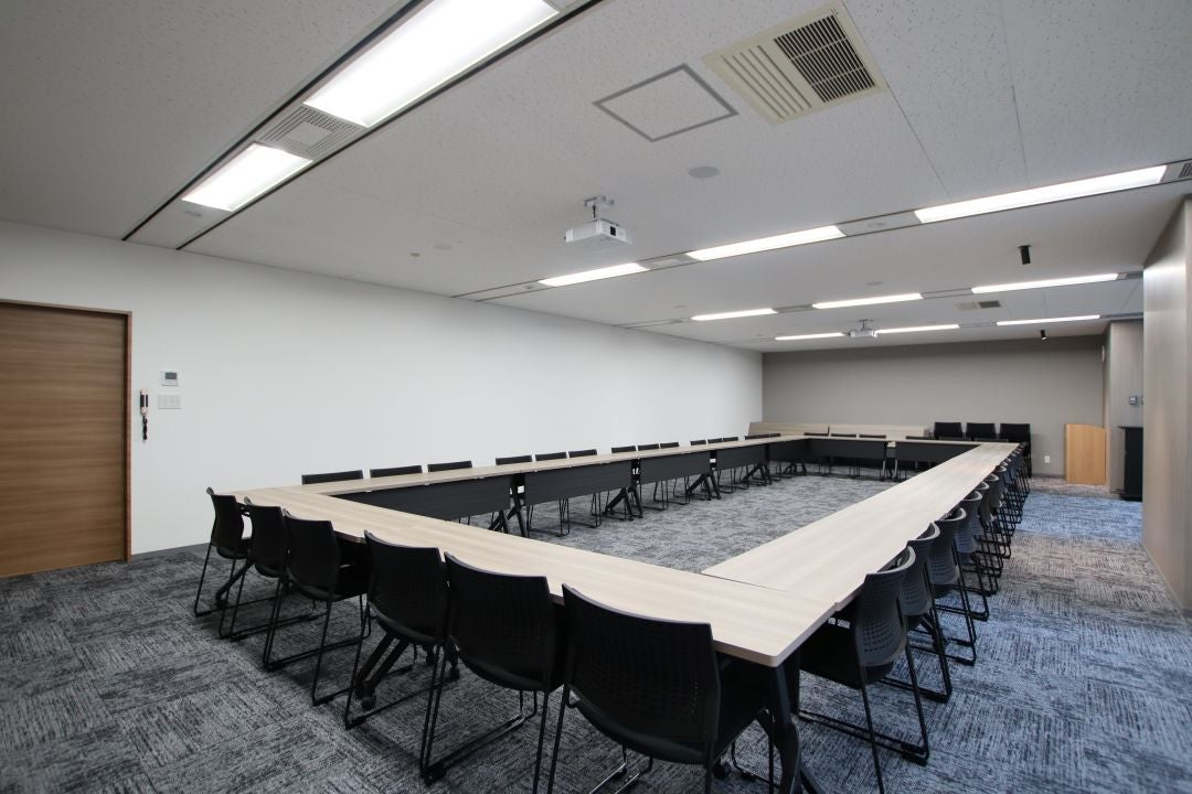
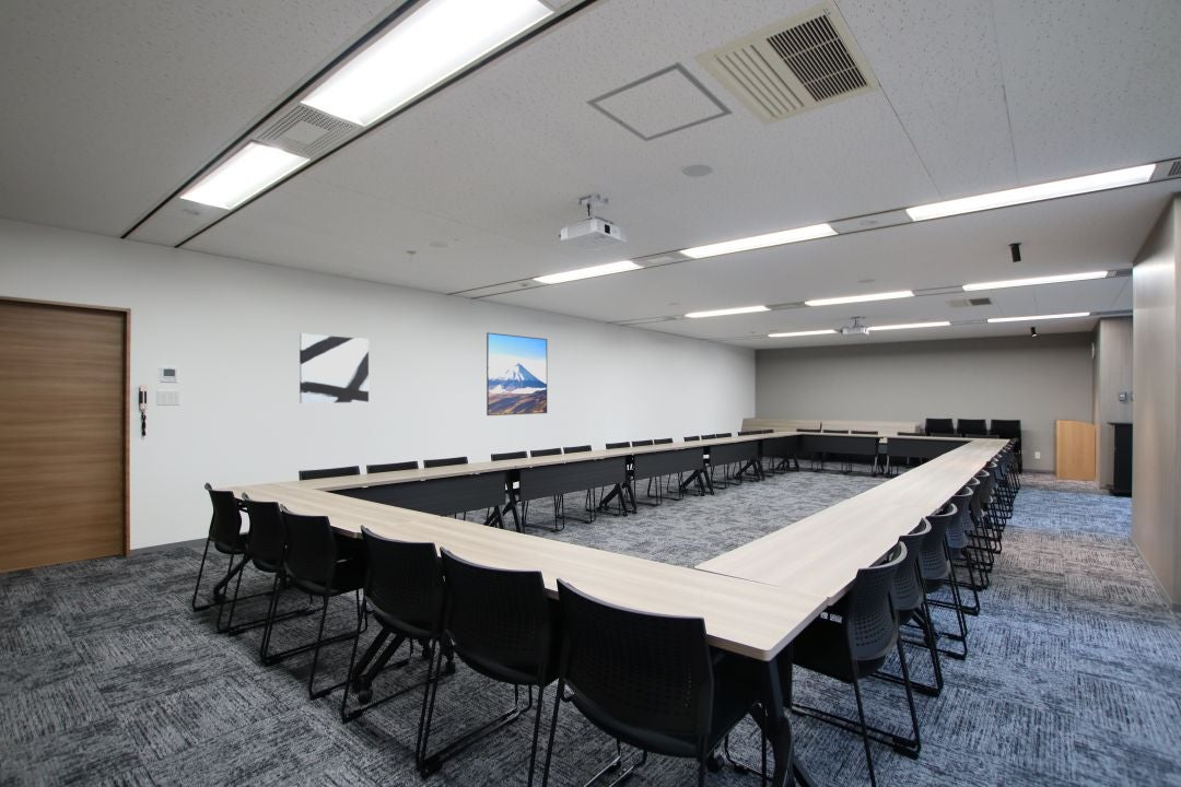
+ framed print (518, 375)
+ wall art (336, 369)
